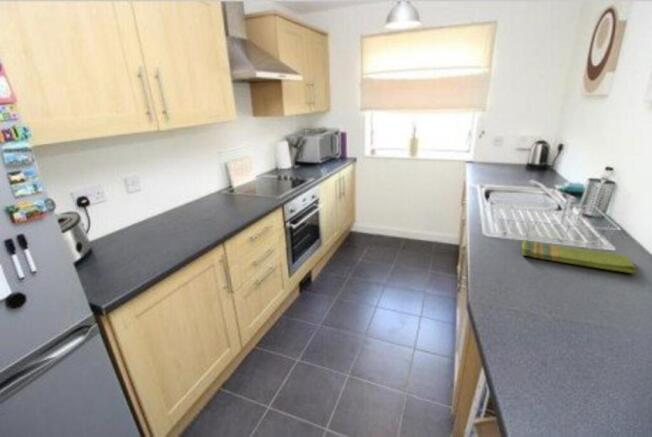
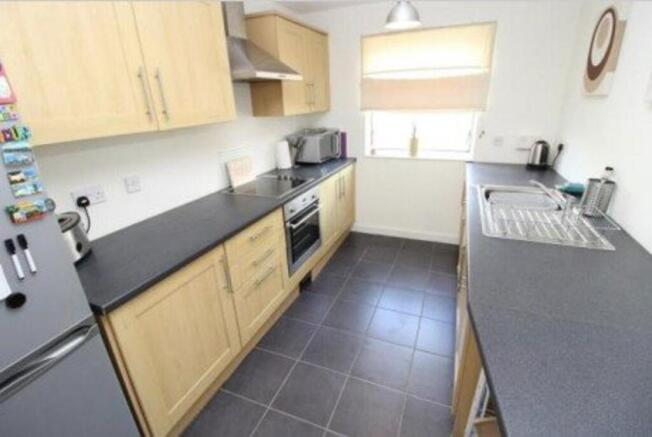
- dish towel (573, 253)
